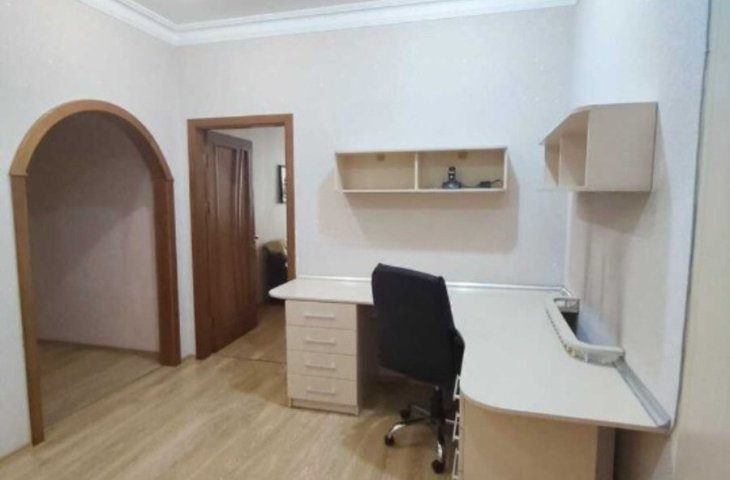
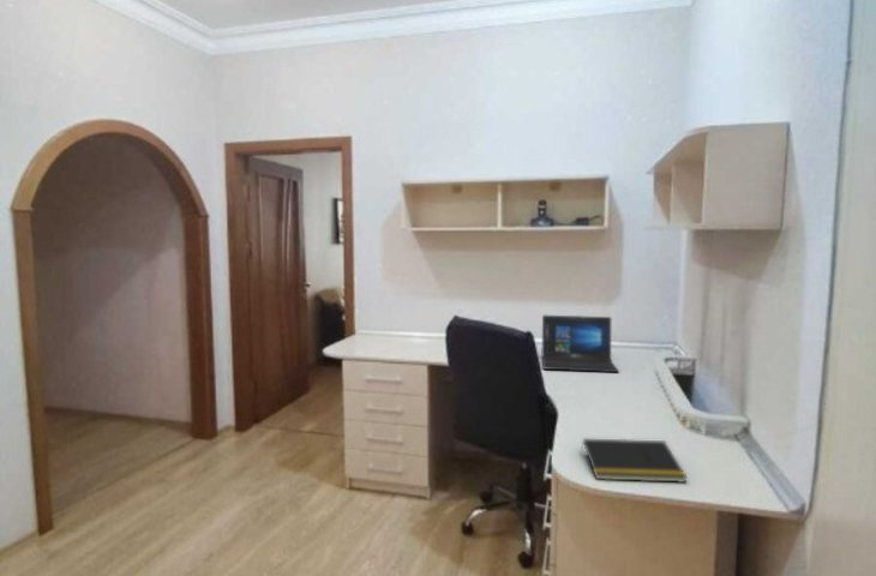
+ laptop (578, 342)
+ notepad (631, 458)
